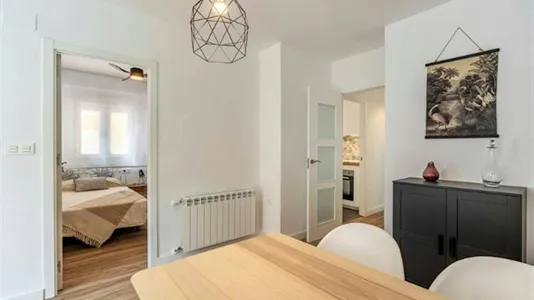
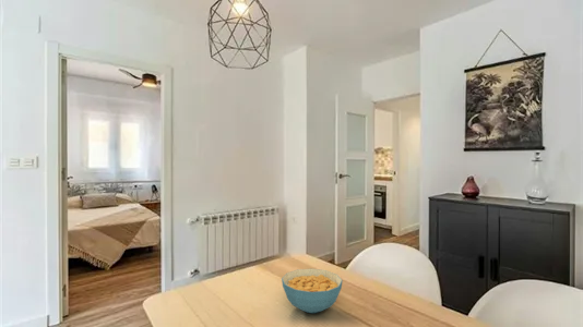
+ cereal bowl (311, 293)
